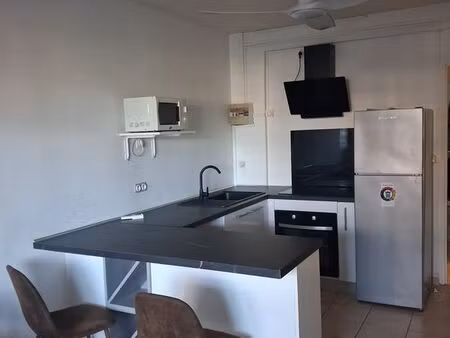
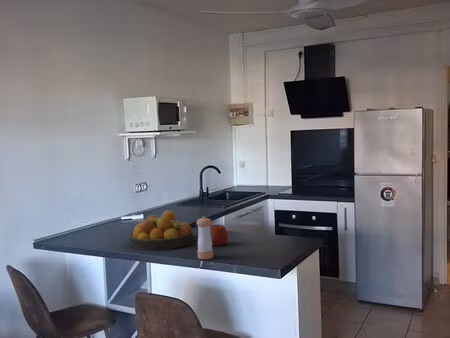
+ fruit bowl (160, 227)
+ apple (217, 234)
+ pepper shaker (204, 237)
